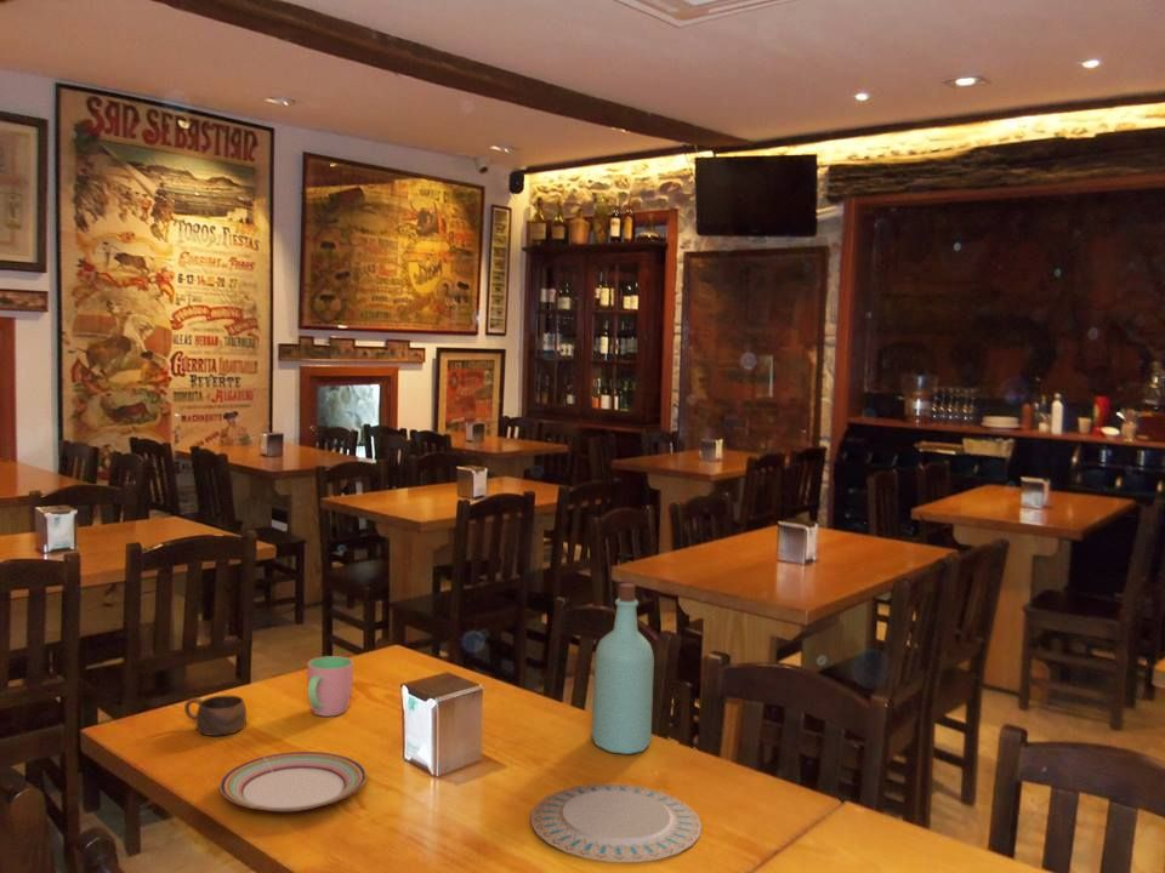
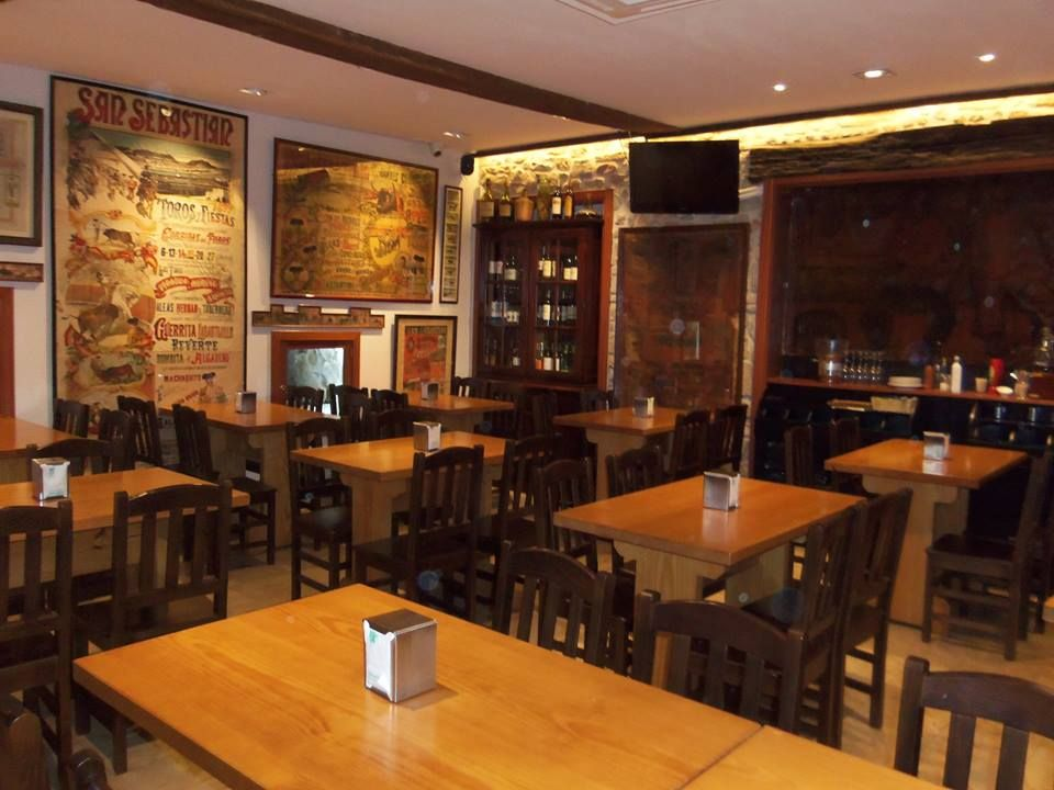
- bottle (624, 663)
- plate (294, 784)
- cup (325, 689)
- cup (215, 713)
- chinaware (615, 816)
